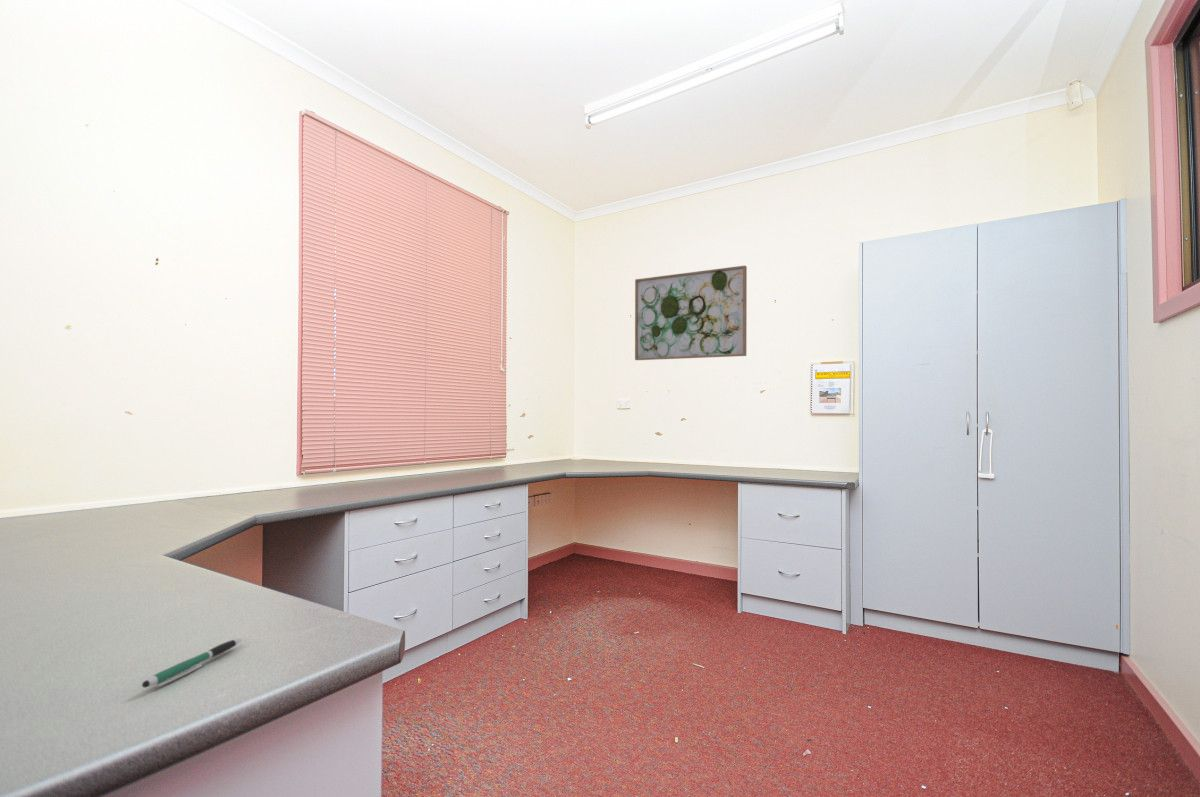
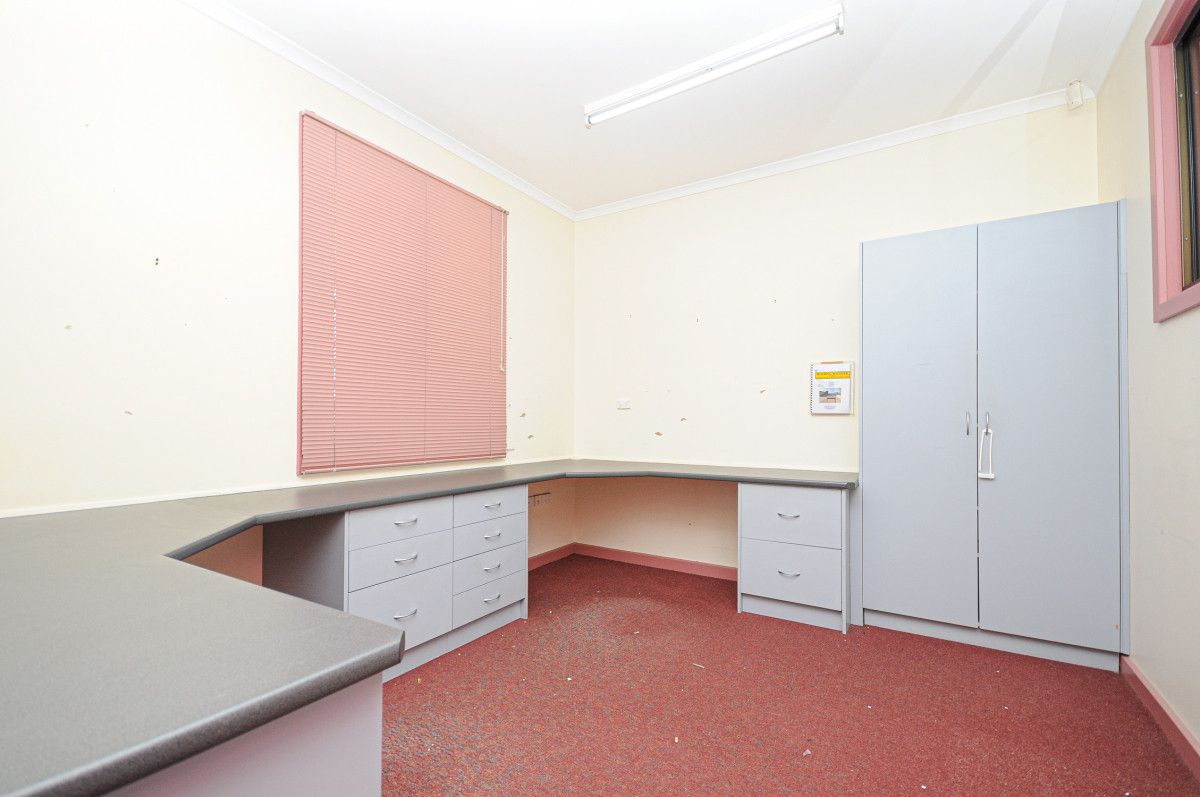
- pen (197, 659)
- wall art (687, 315)
